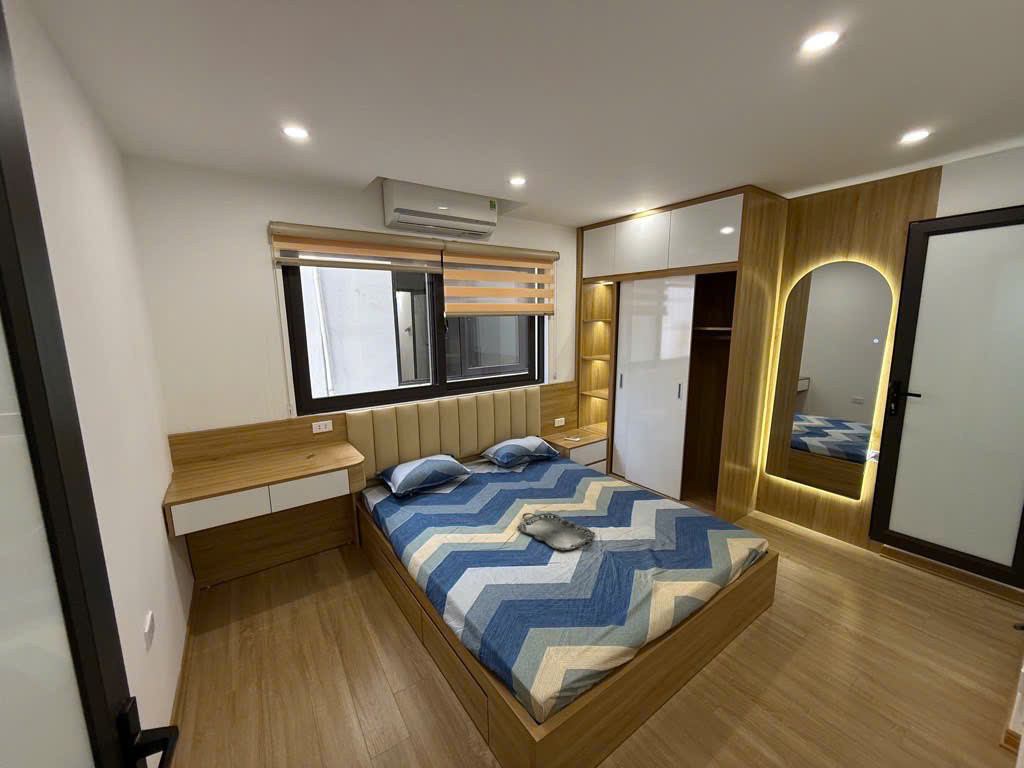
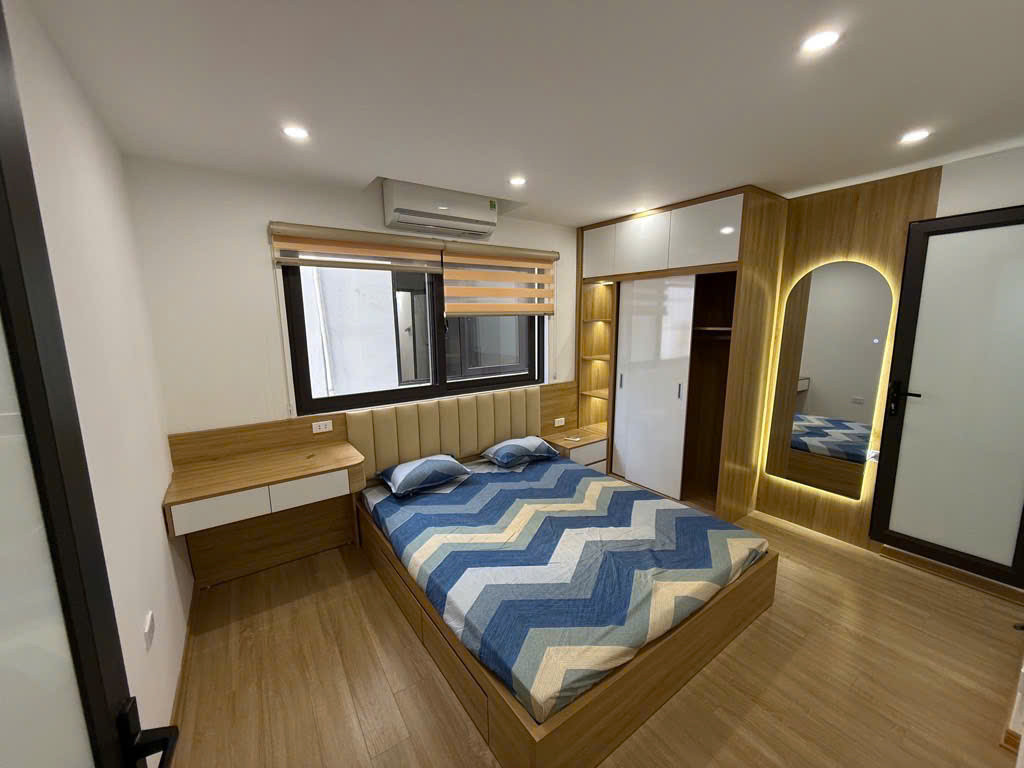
- serving tray (555, 530)
